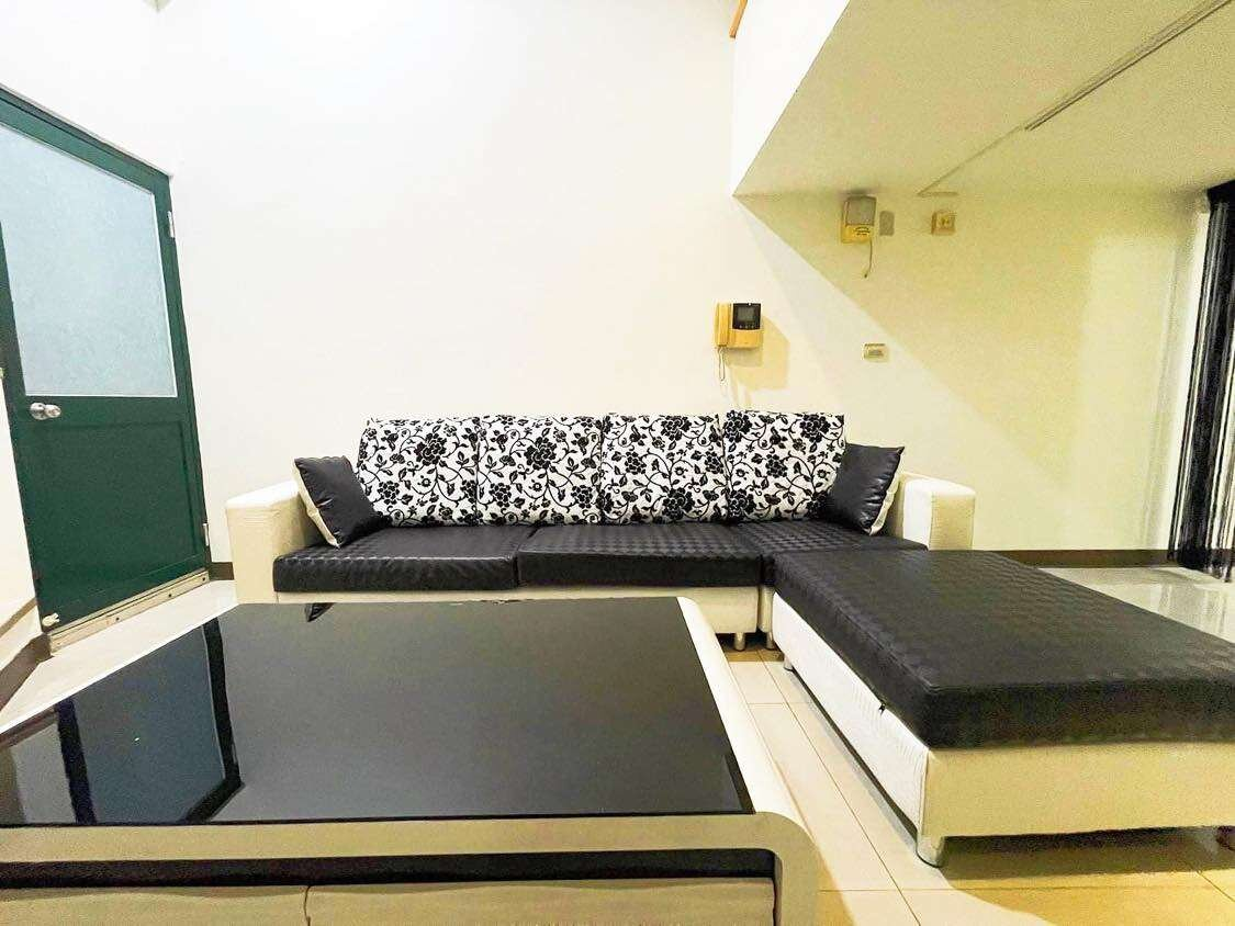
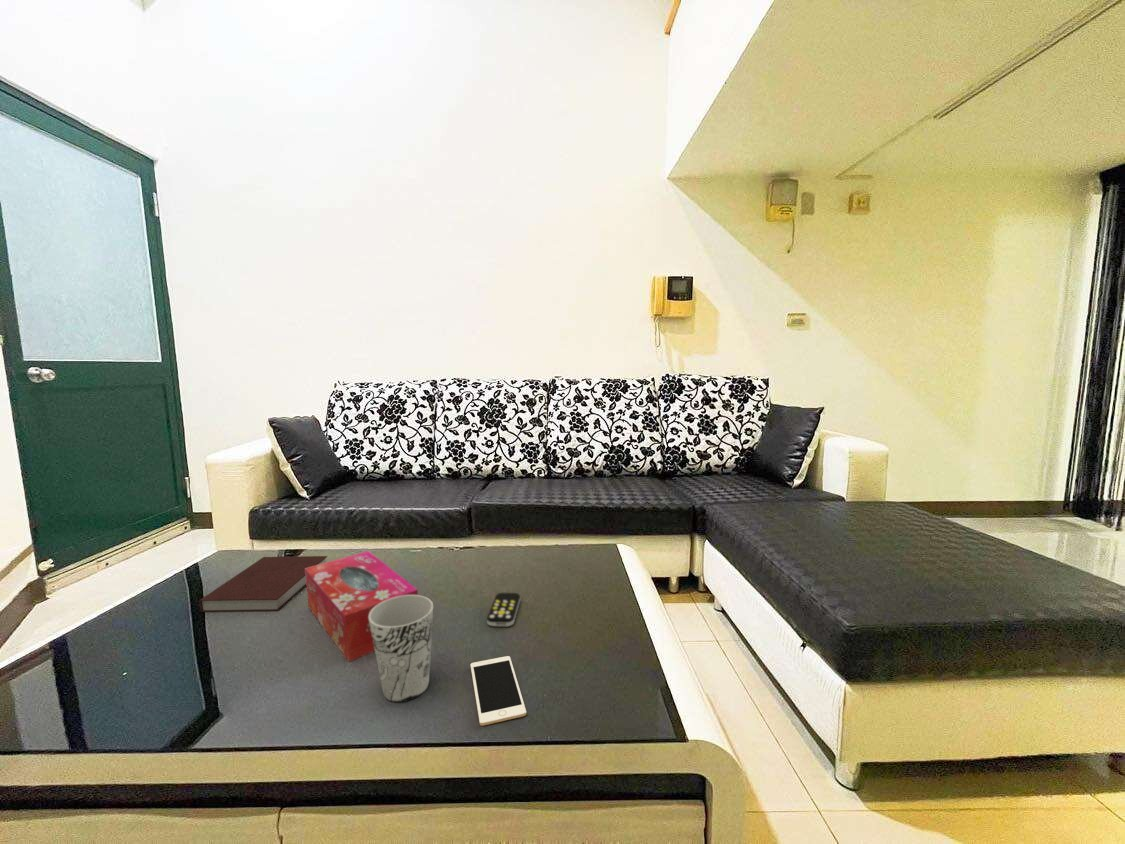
+ cell phone (496, 687)
+ tissue box (359, 598)
+ remote control (504, 608)
+ cup (404, 648)
+ notebook (269, 581)
